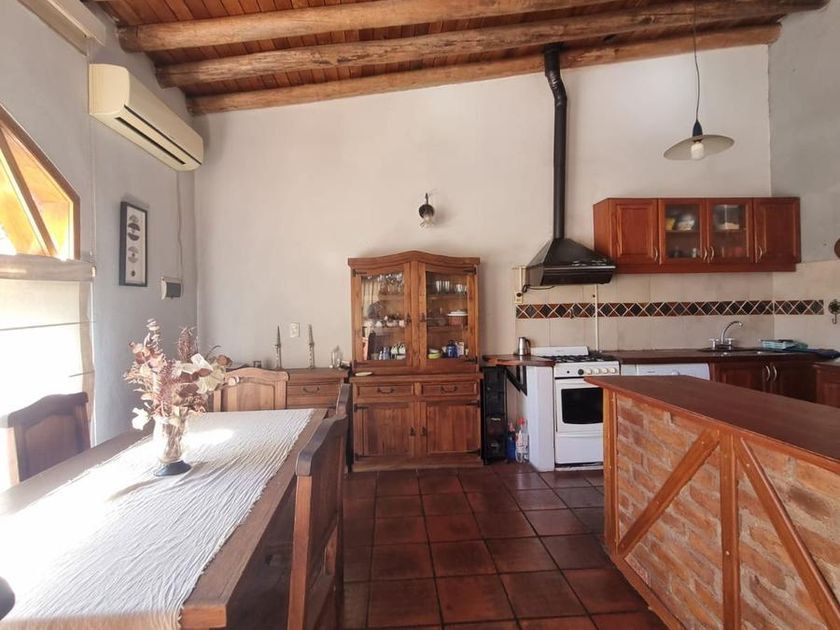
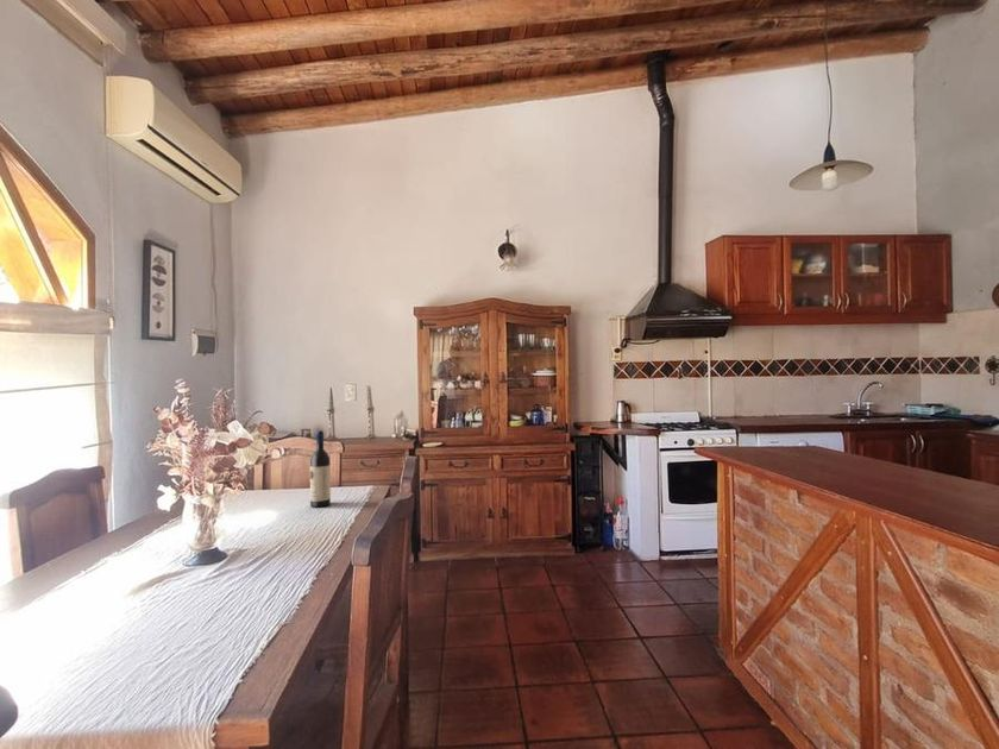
+ wine bottle (320, 467)
